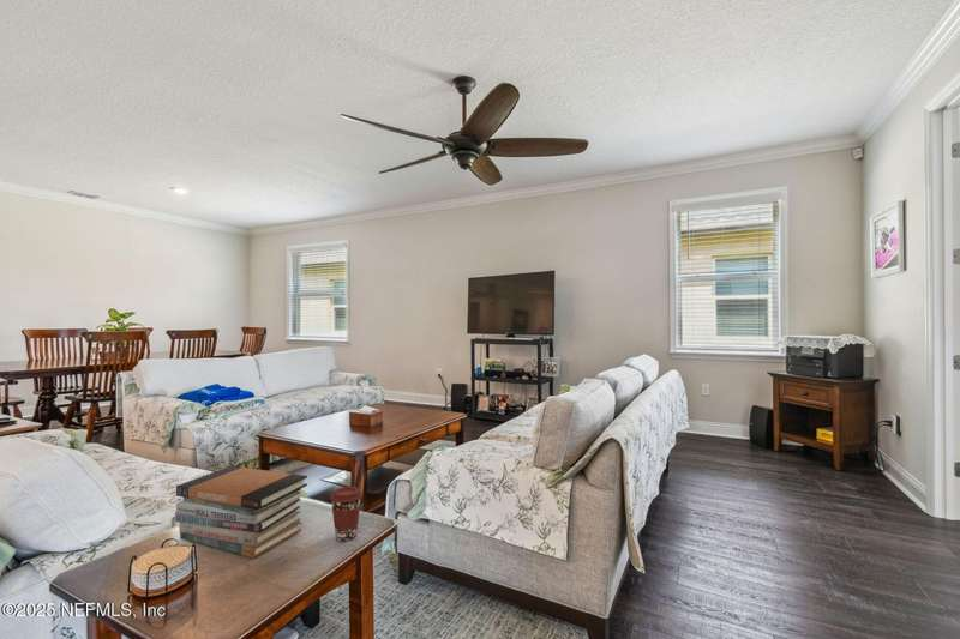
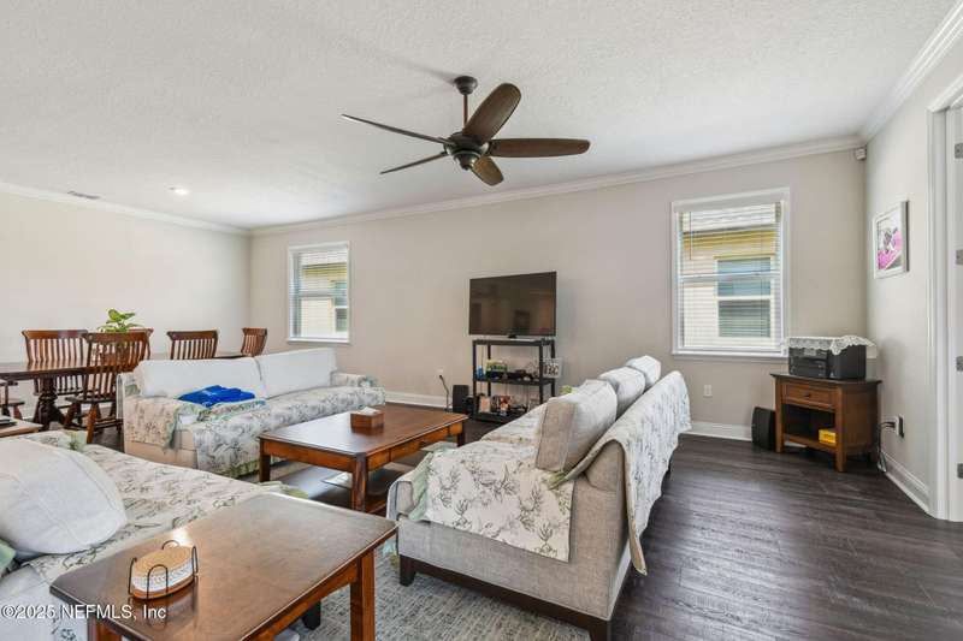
- book stack (241, 507)
- coffee cup (346, 513)
